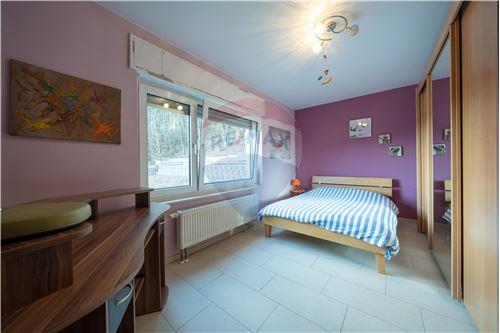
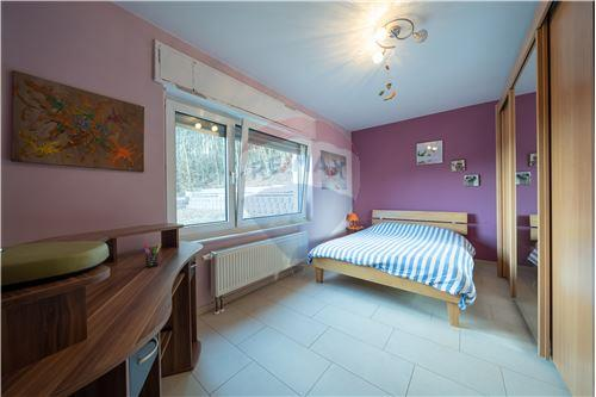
+ pen holder (151, 254)
